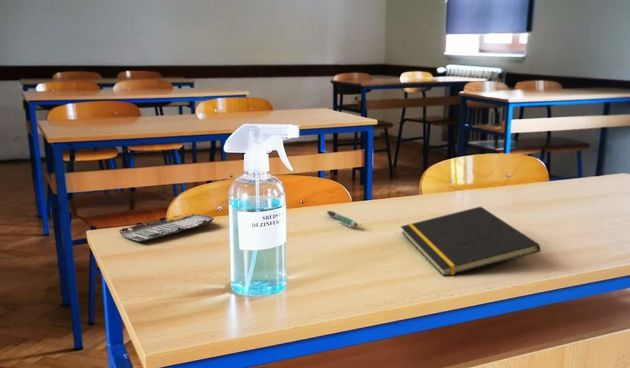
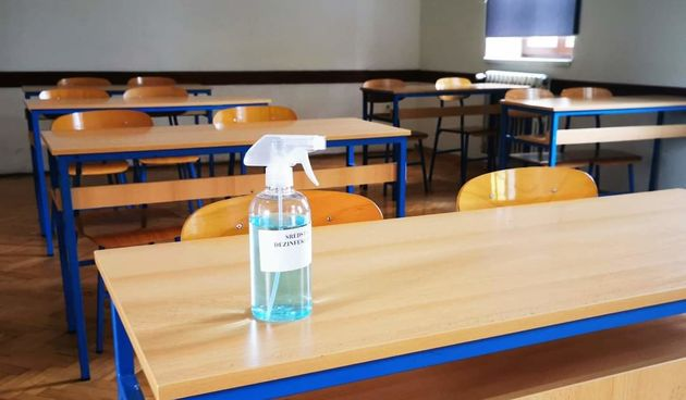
- pen (340, 217)
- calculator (168, 225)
- notepad (464, 237)
